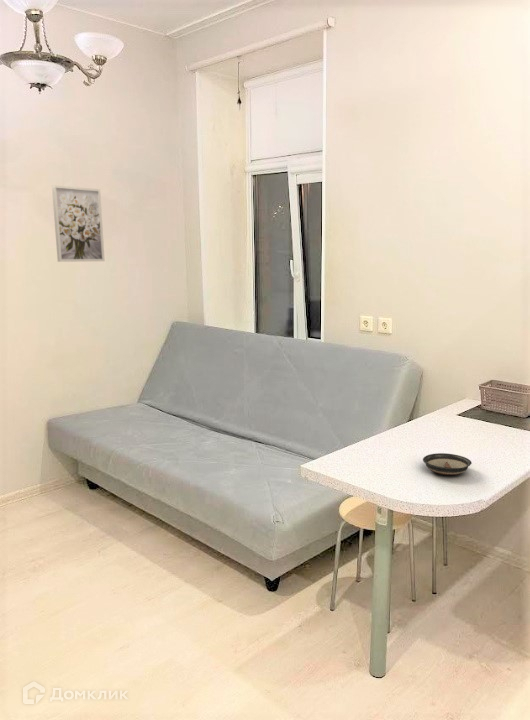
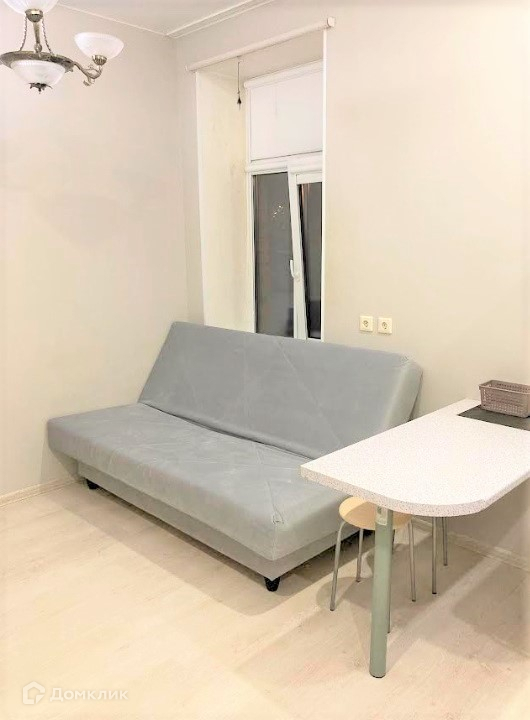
- saucer (446, 465)
- wall art (79, 224)
